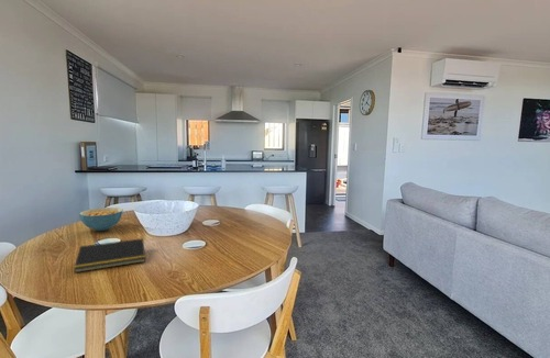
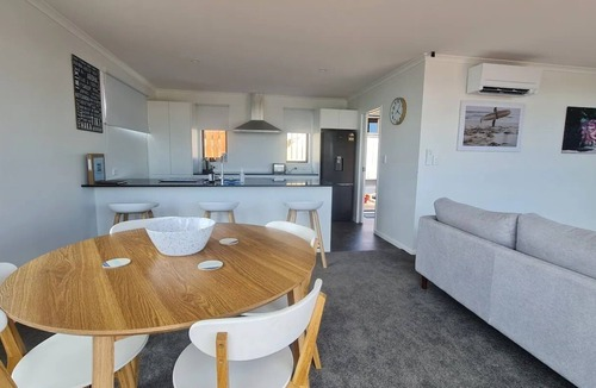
- cereal bowl (102, 220)
- notepad (112, 254)
